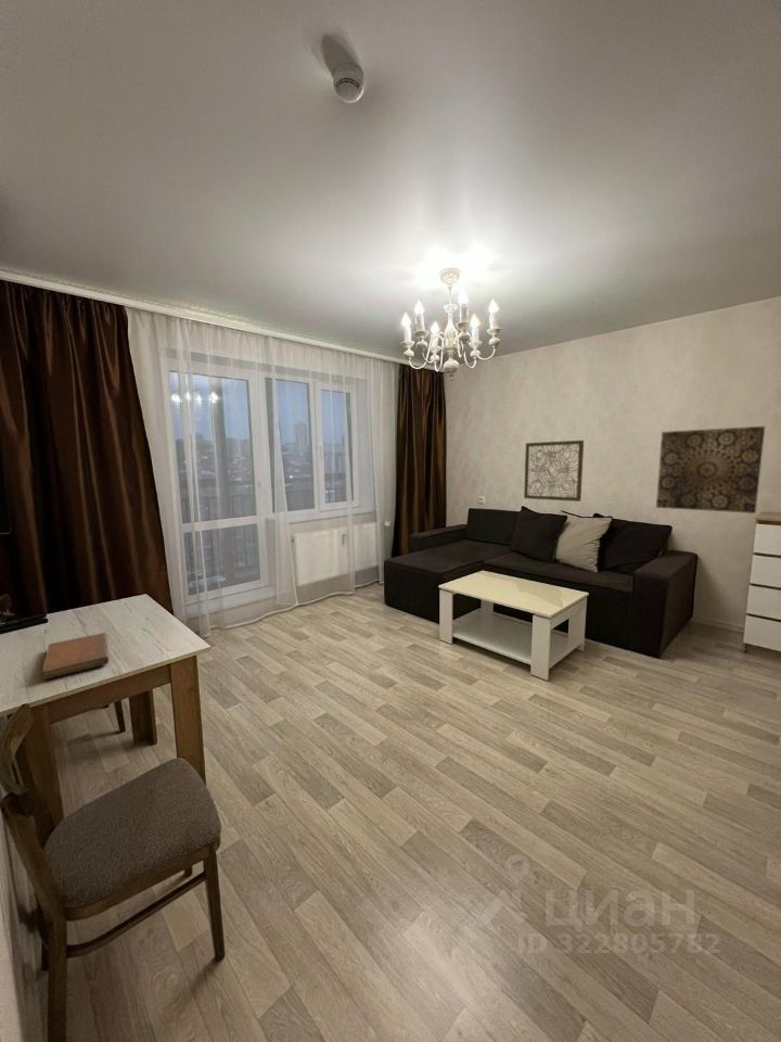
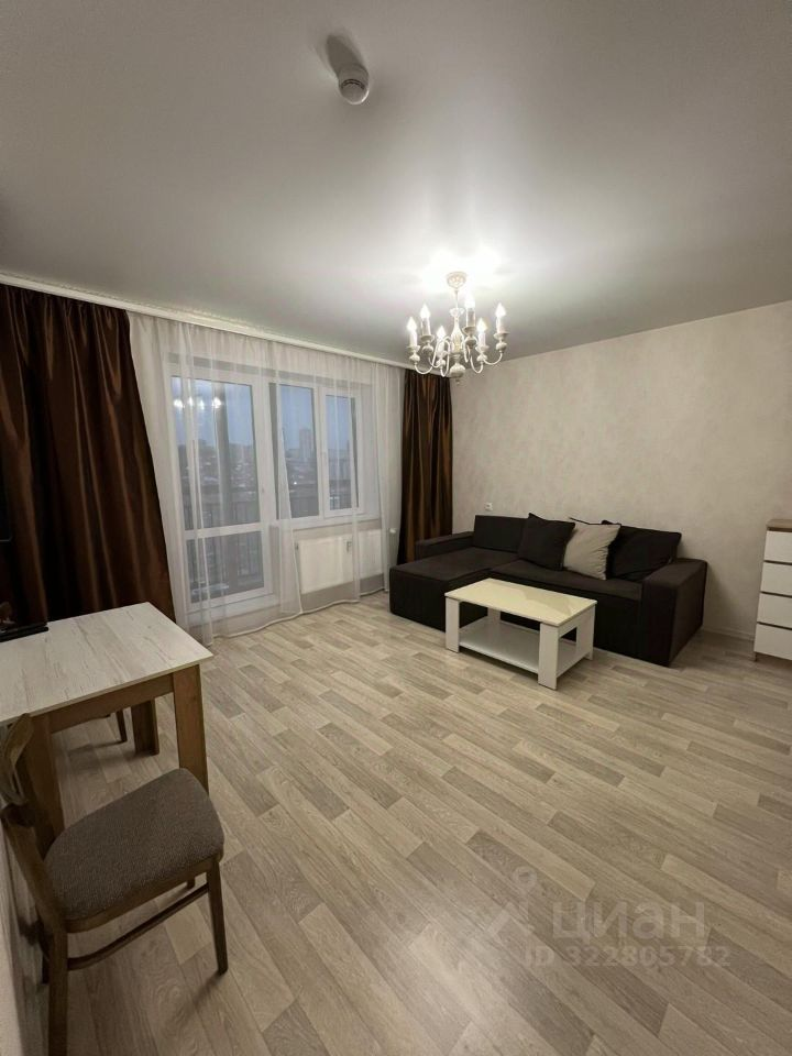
- wall art (706, 470)
- wall art (553, 472)
- notebook (77, 652)
